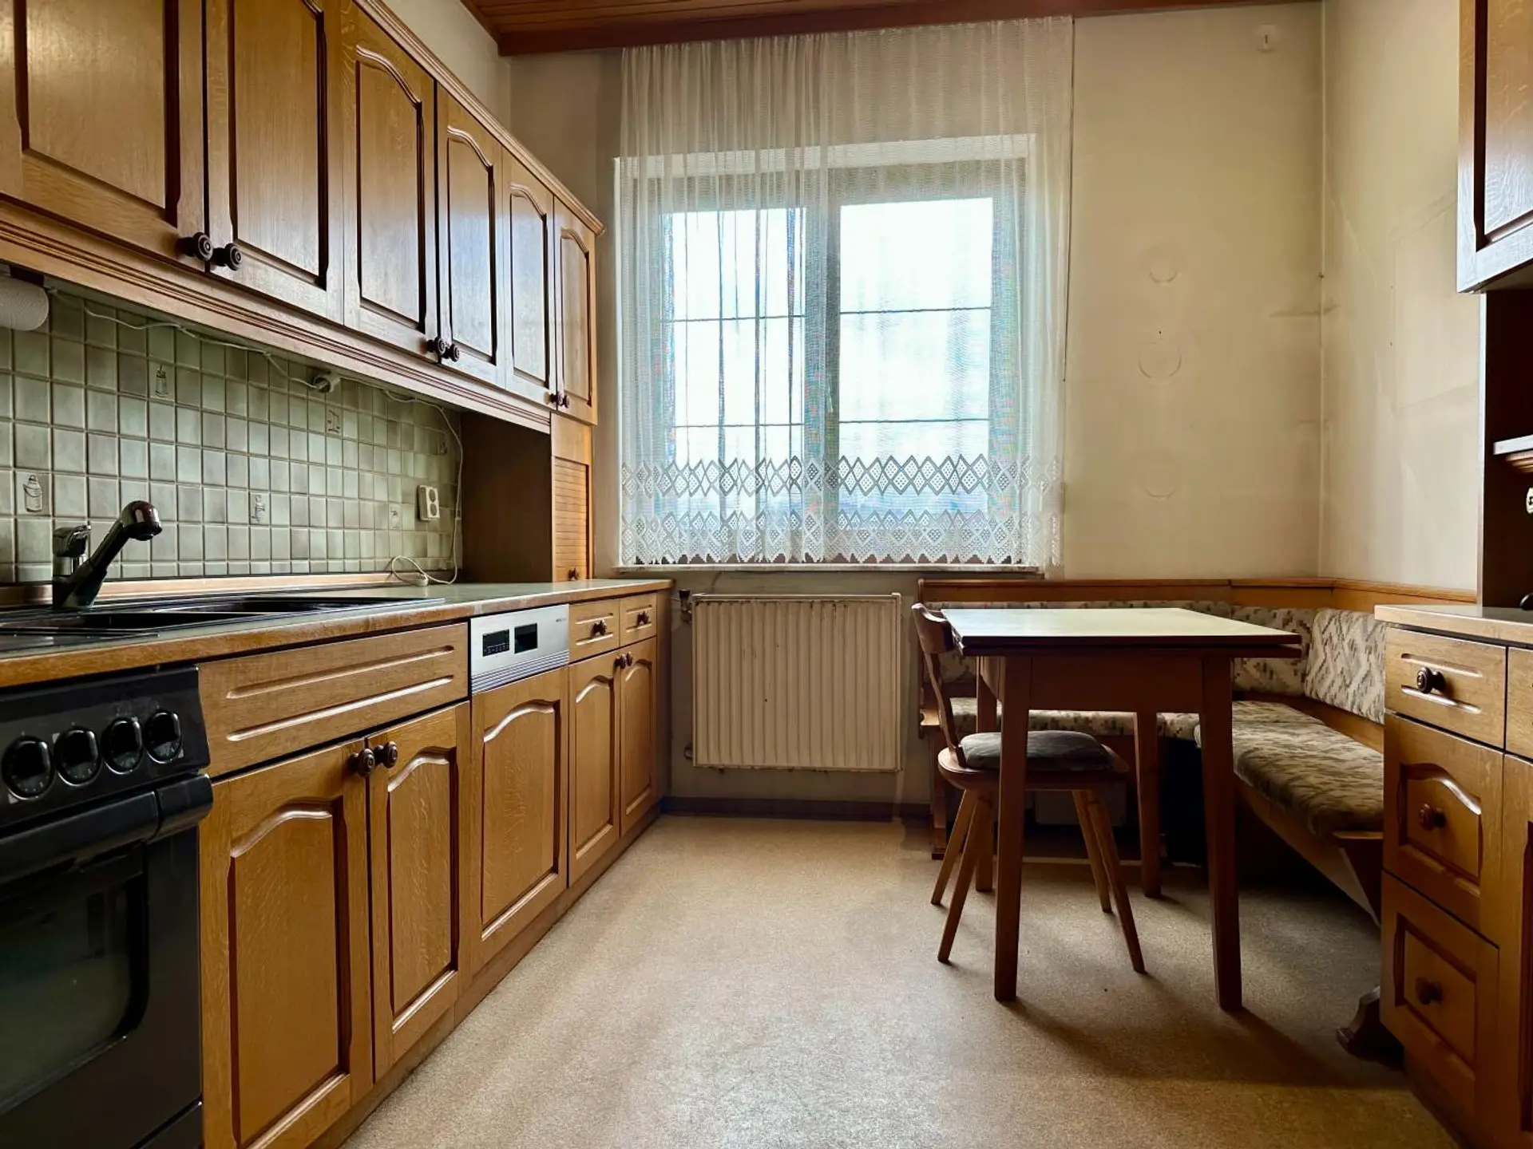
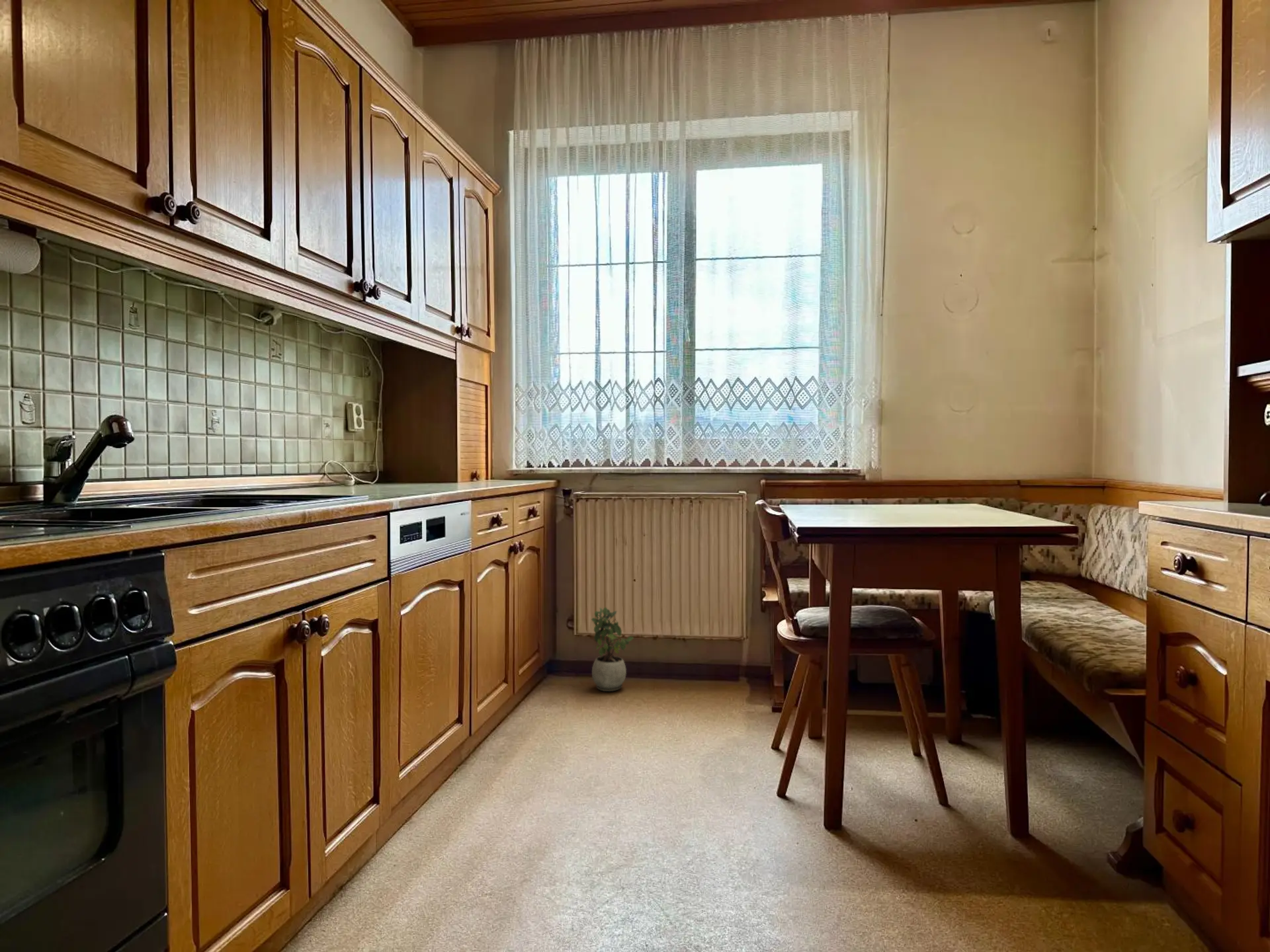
+ potted plant (613, 649)
